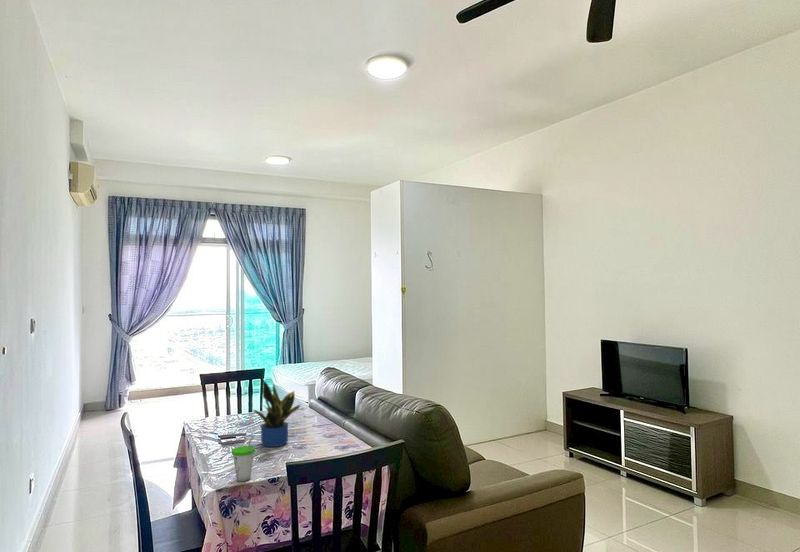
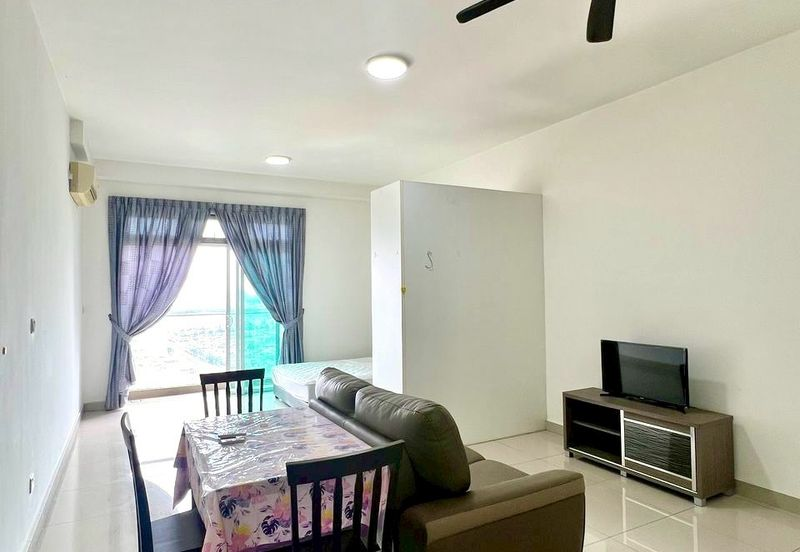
- cup (243, 457)
- potted plant (276, 410)
